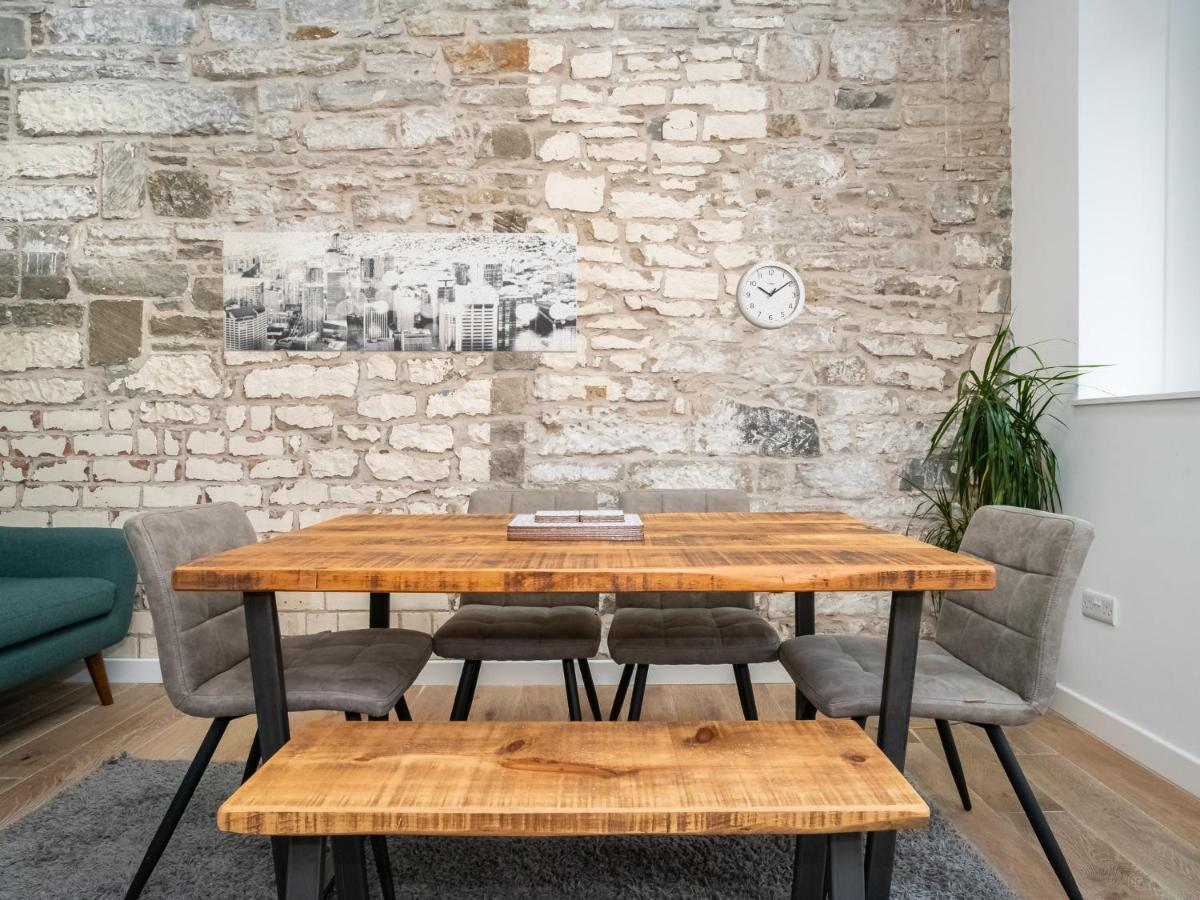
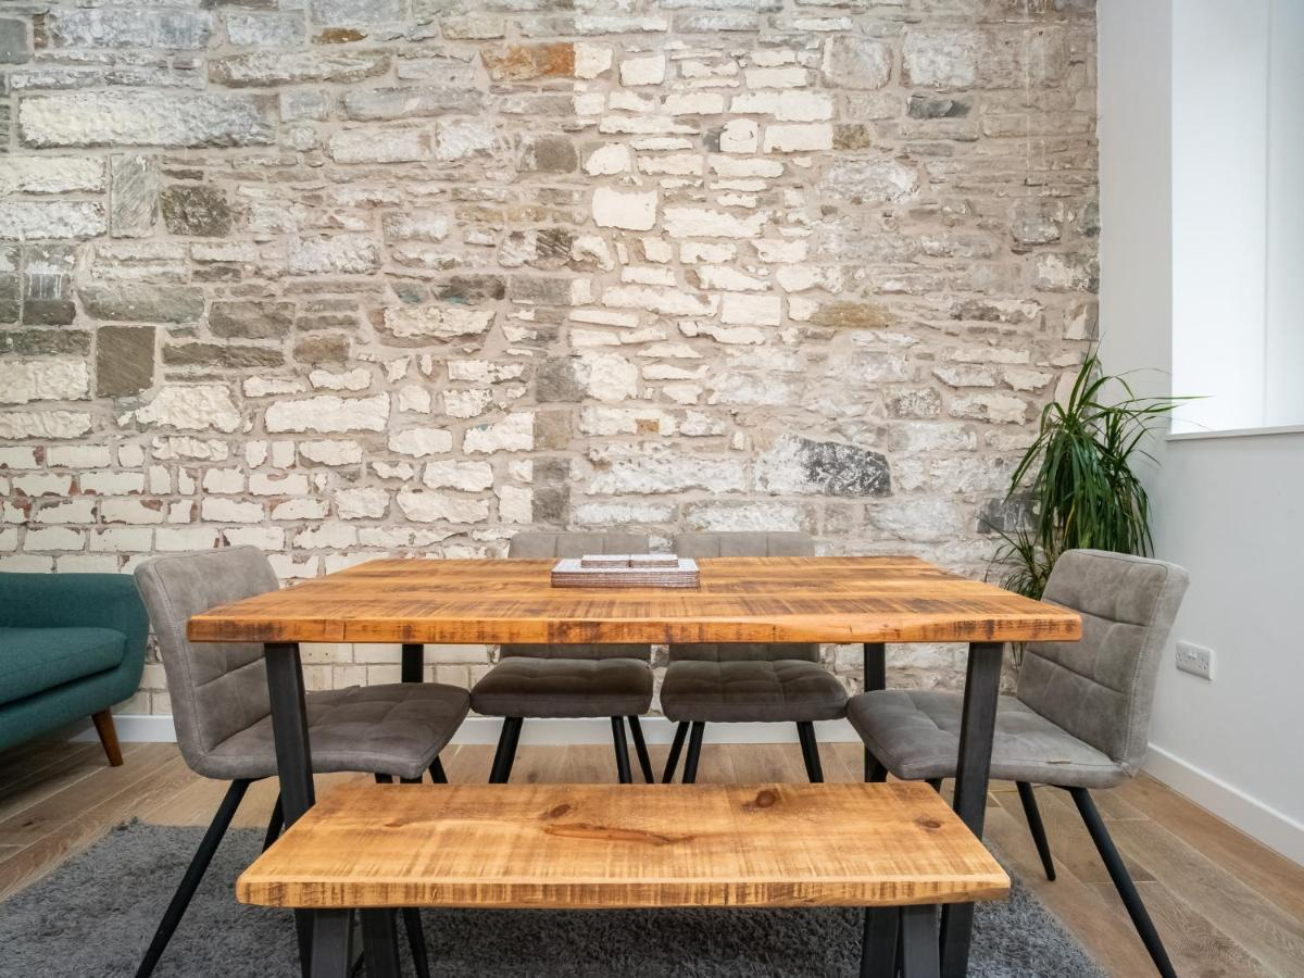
- wall clock (770, 294)
- wall art (400, 292)
